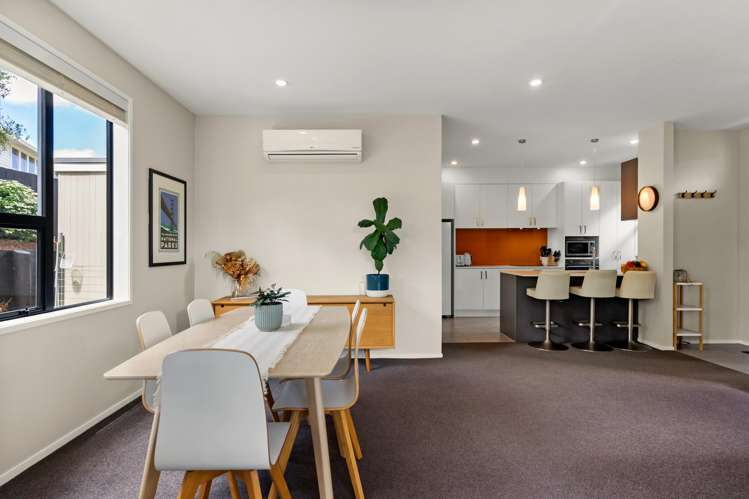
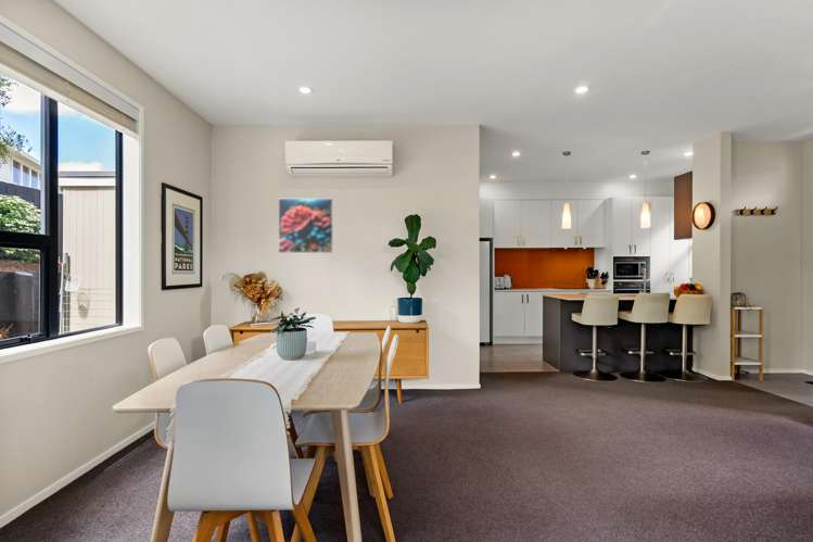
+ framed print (305, 225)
